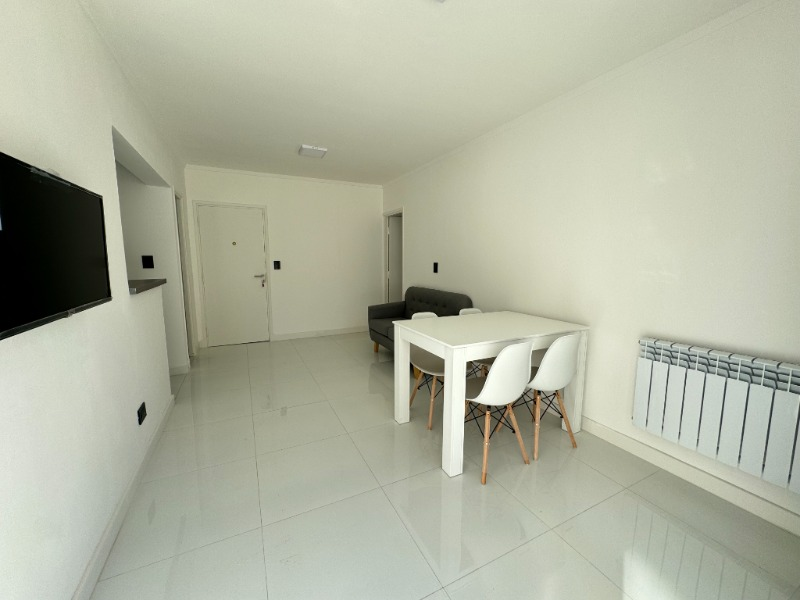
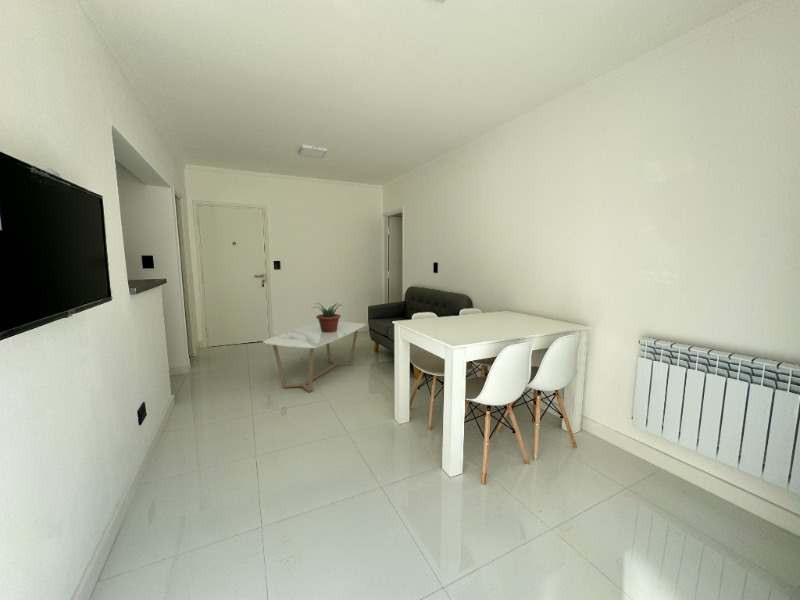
+ potted plant (328, 317)
+ coffee table (327, 353)
